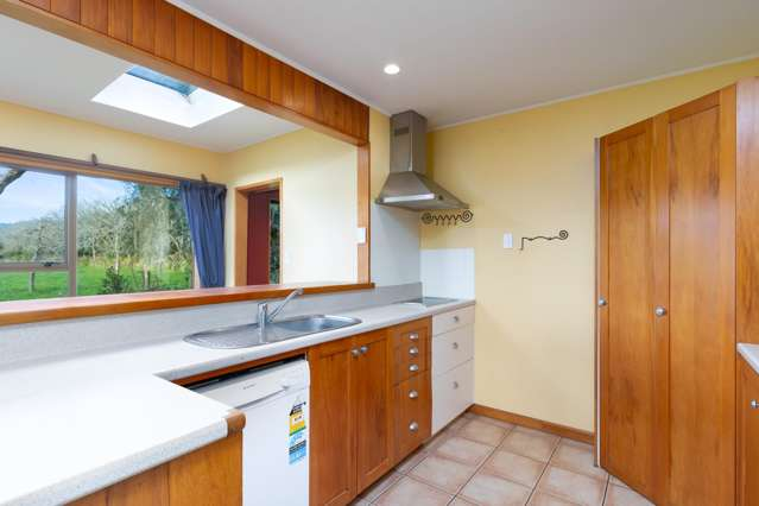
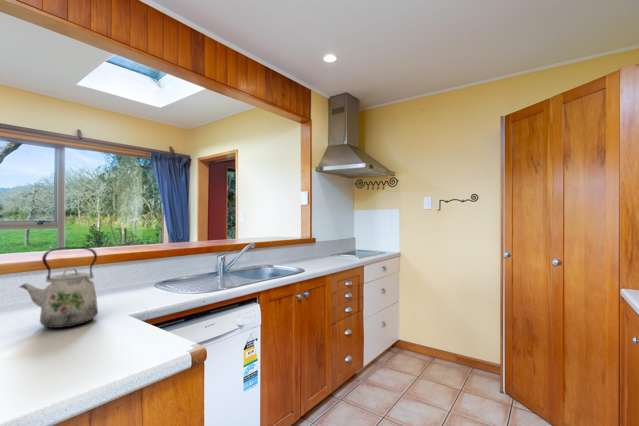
+ kettle (59, 285)
